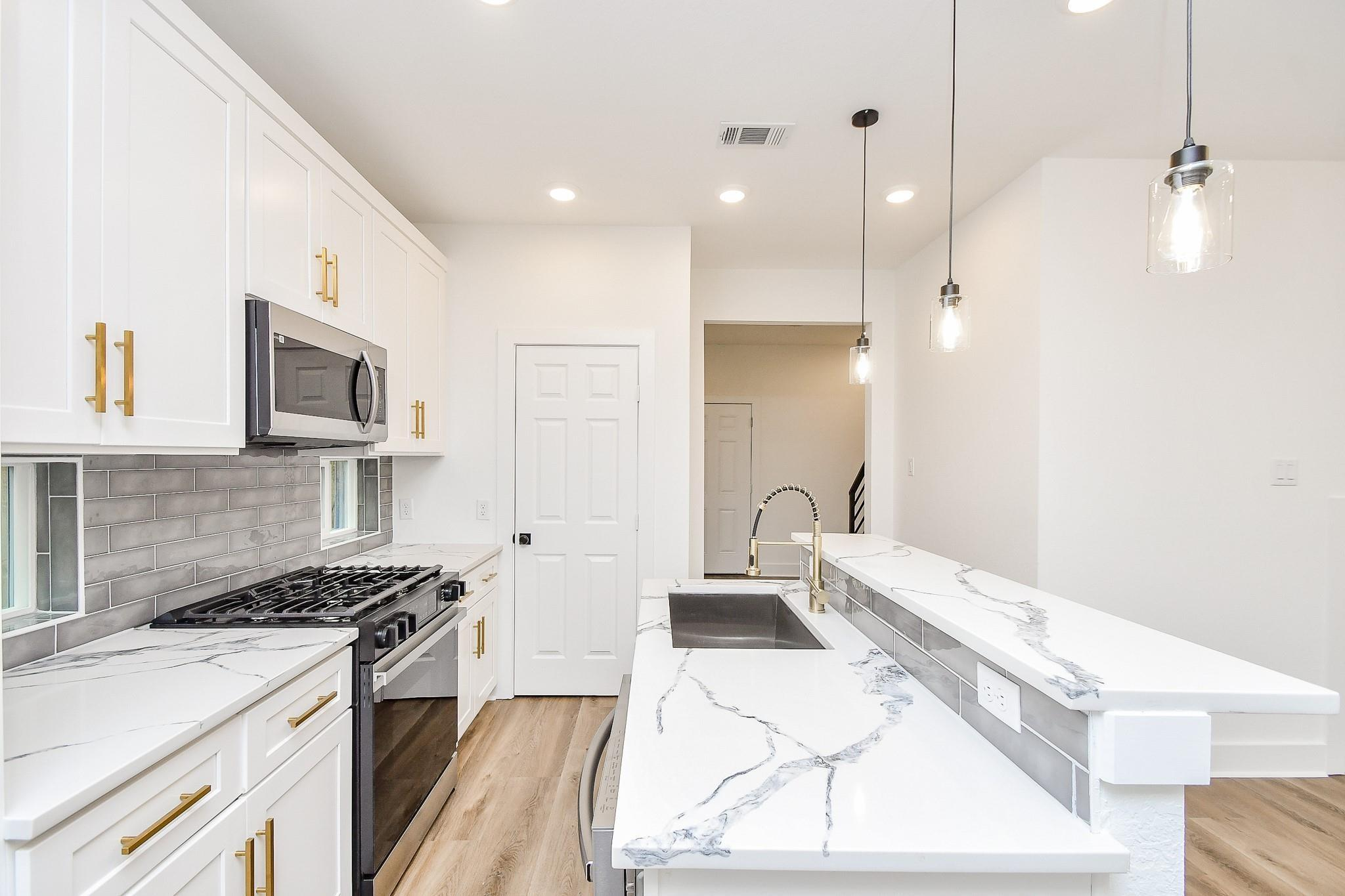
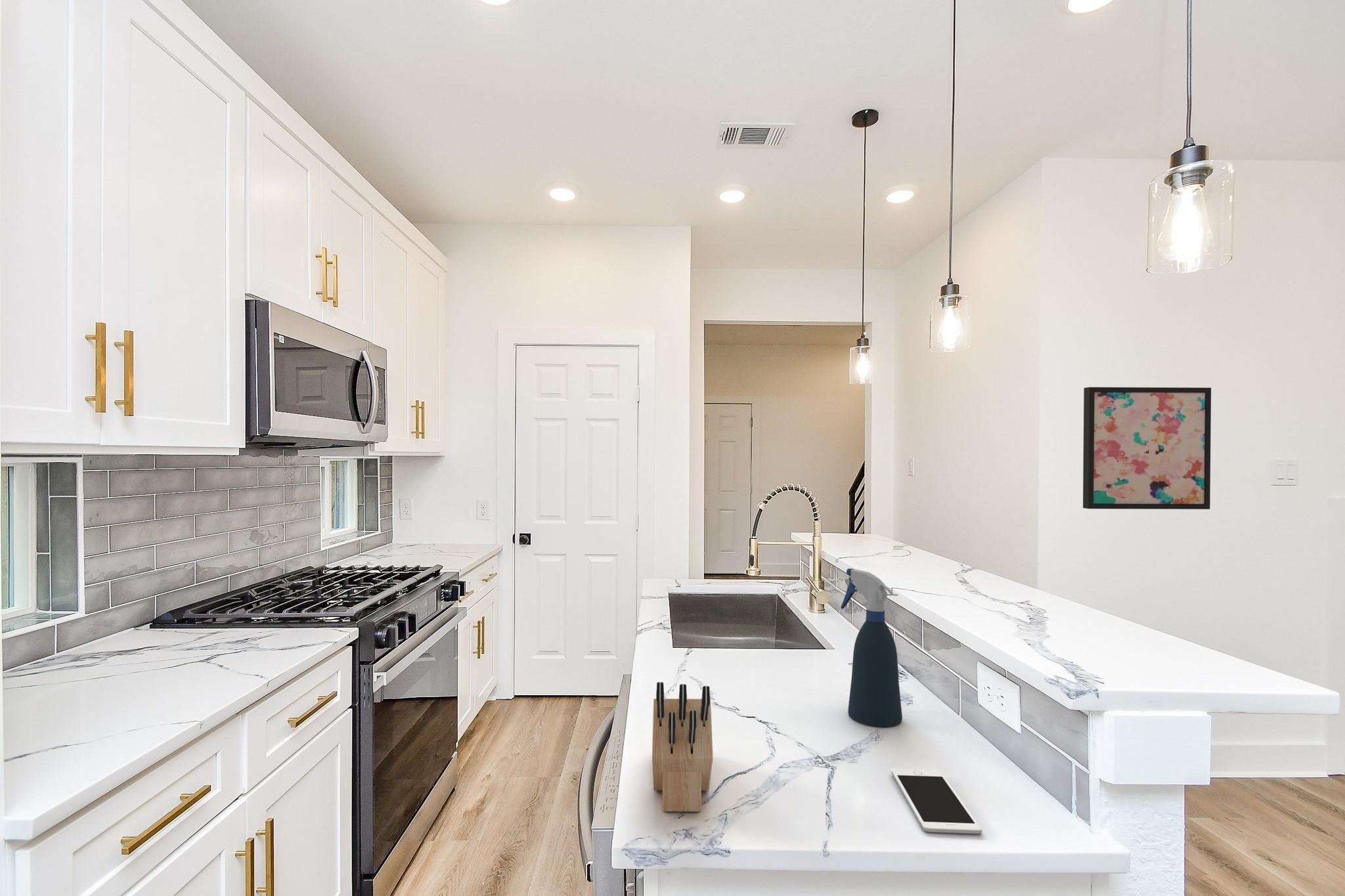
+ cell phone (933, 798)
+ spray bottle (871, 644)
+ knife block (681, 725)
+ wall art (1146, 448)
